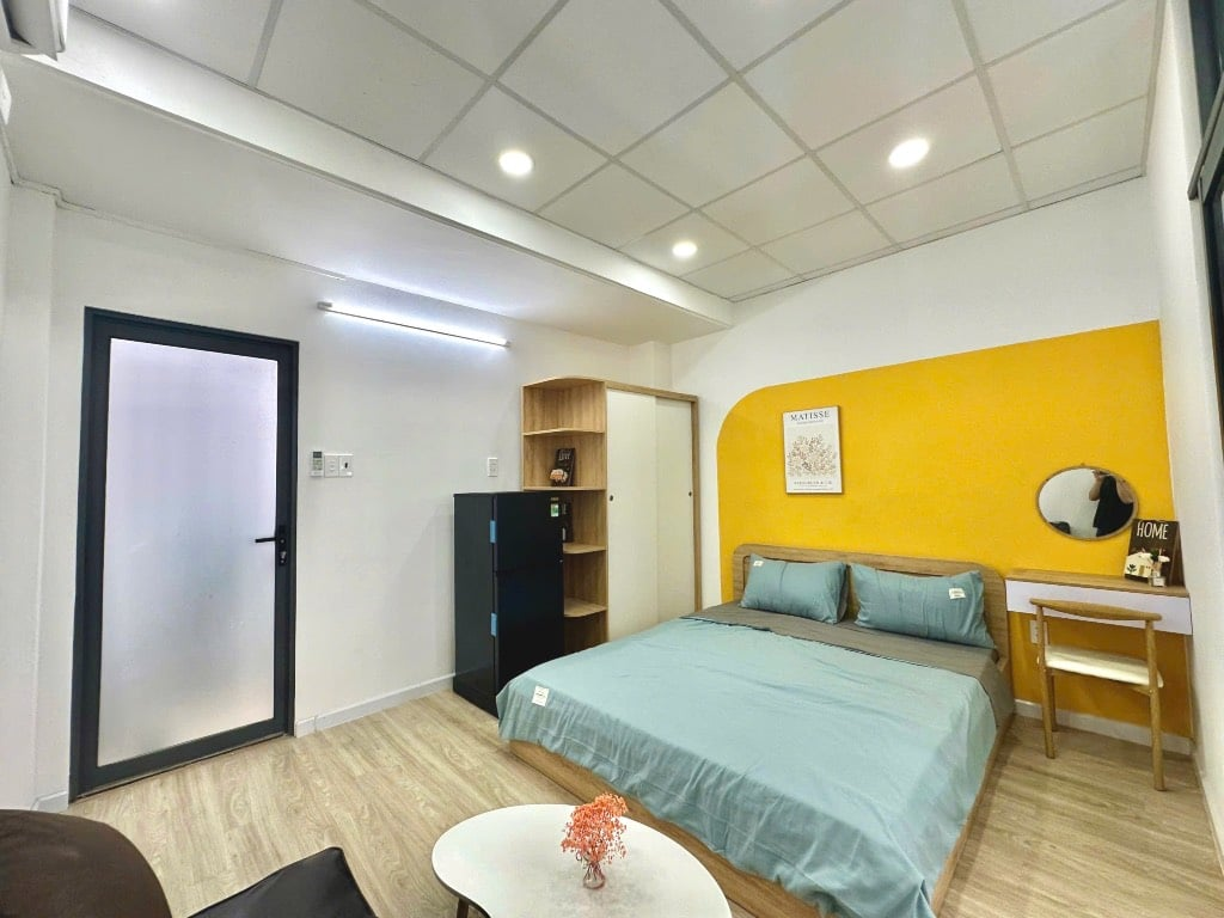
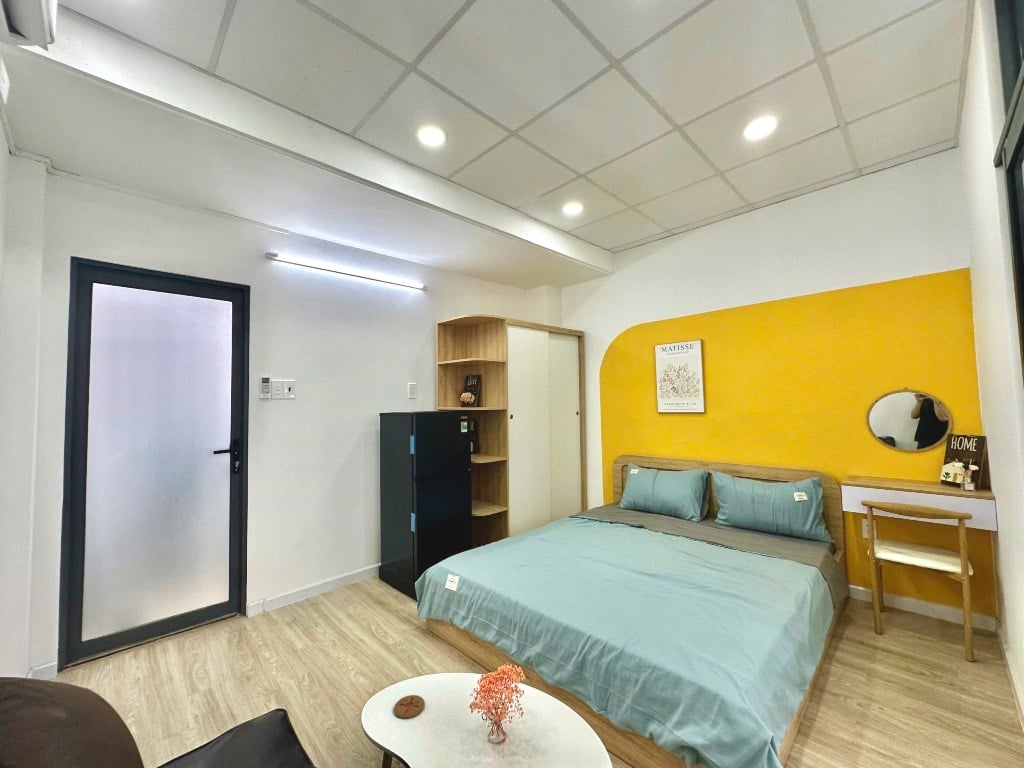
+ coaster (409, 706)
